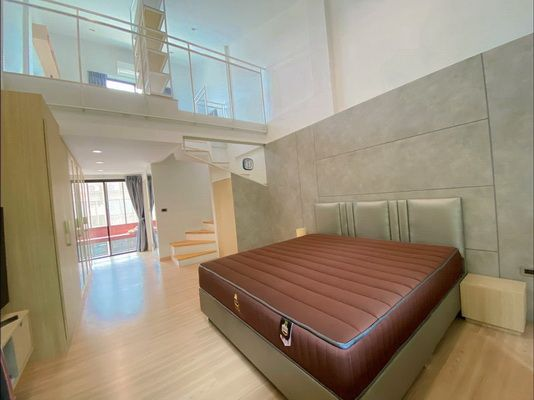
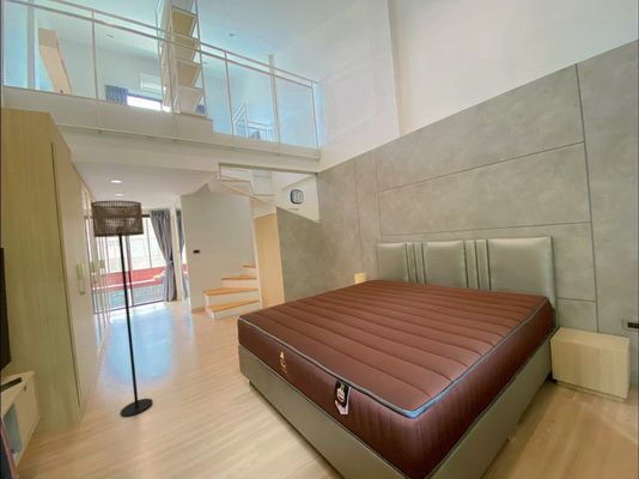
+ floor lamp (127, 305)
